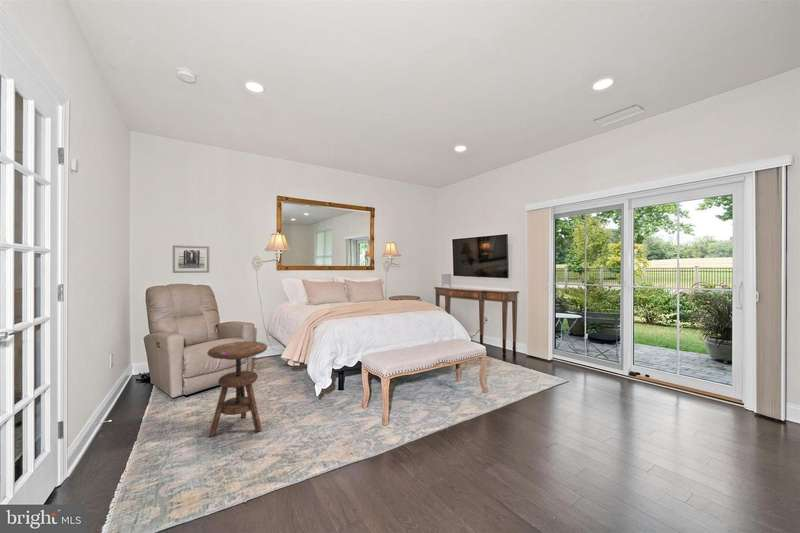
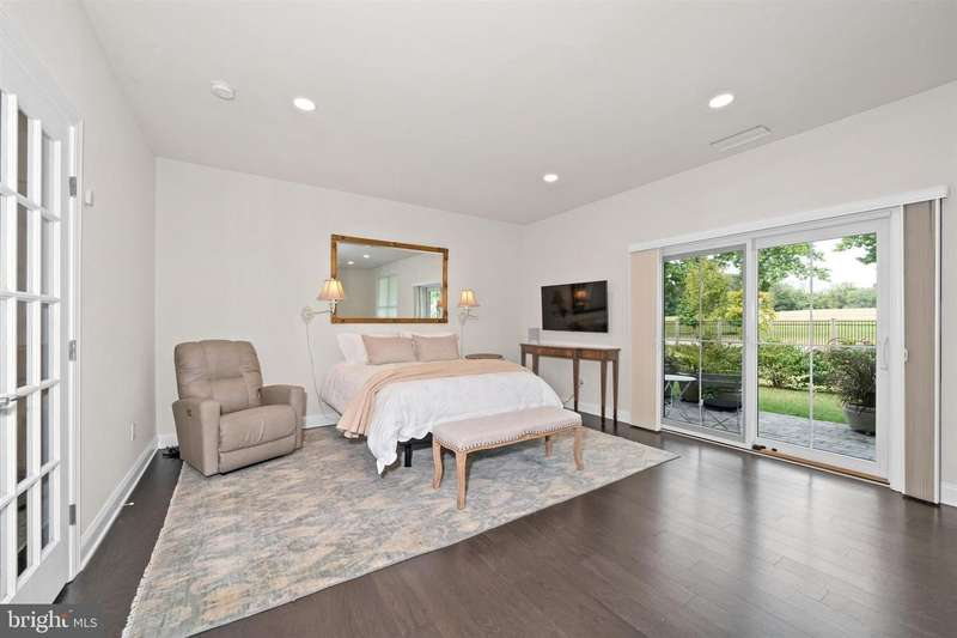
- side table (238, 387)
- wall art (191, 259)
